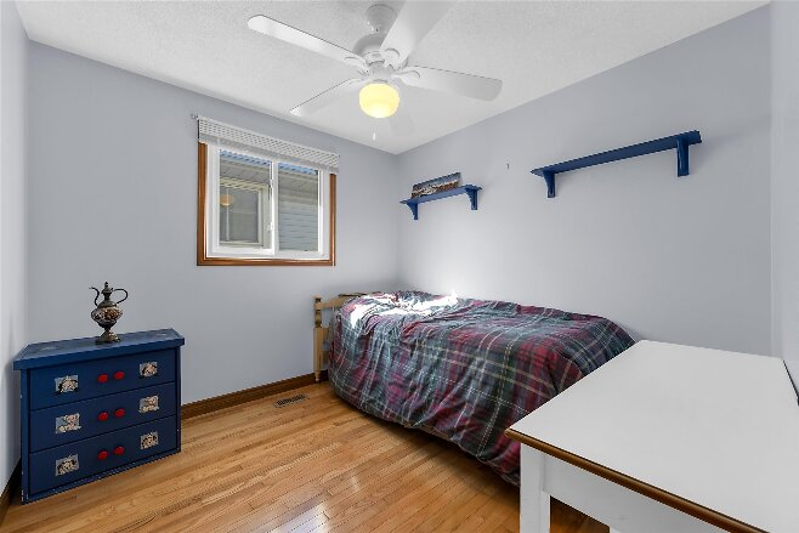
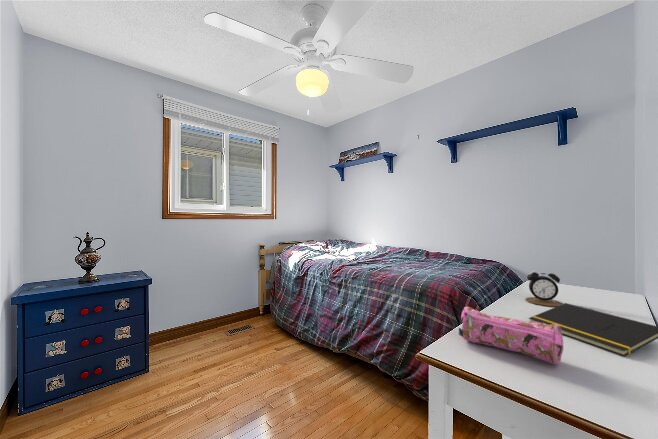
+ notepad (590, 325)
+ pencil case (508, 332)
+ alarm clock (543, 286)
